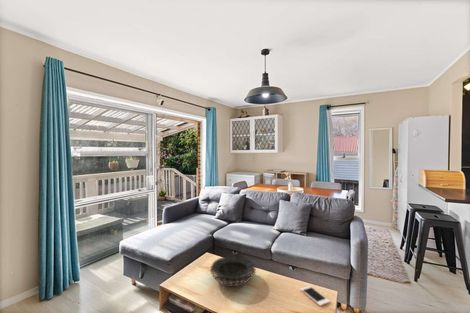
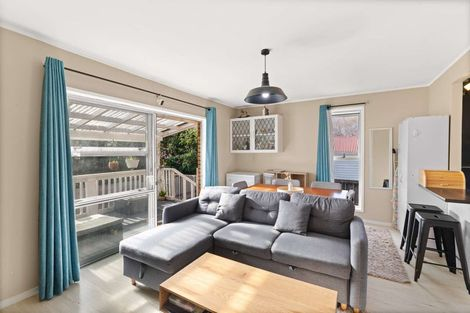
- cell phone (314, 295)
- decorative bowl (233, 272)
